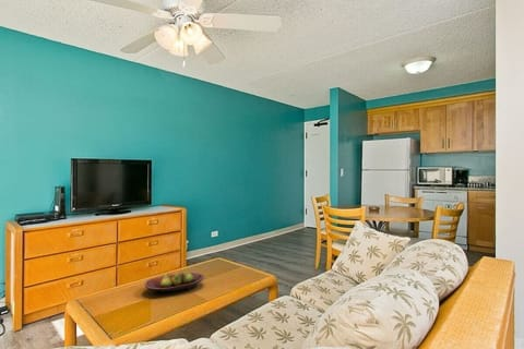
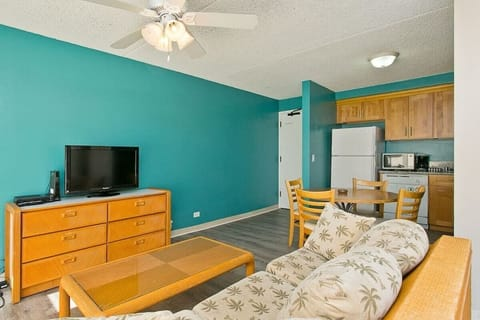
- fruit bowl (175, 280)
